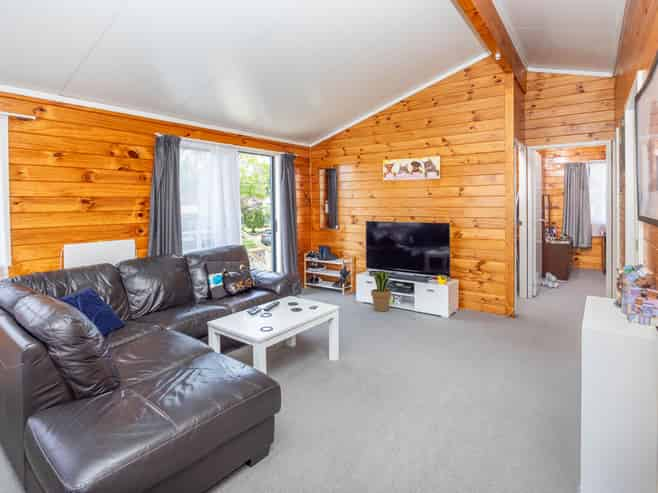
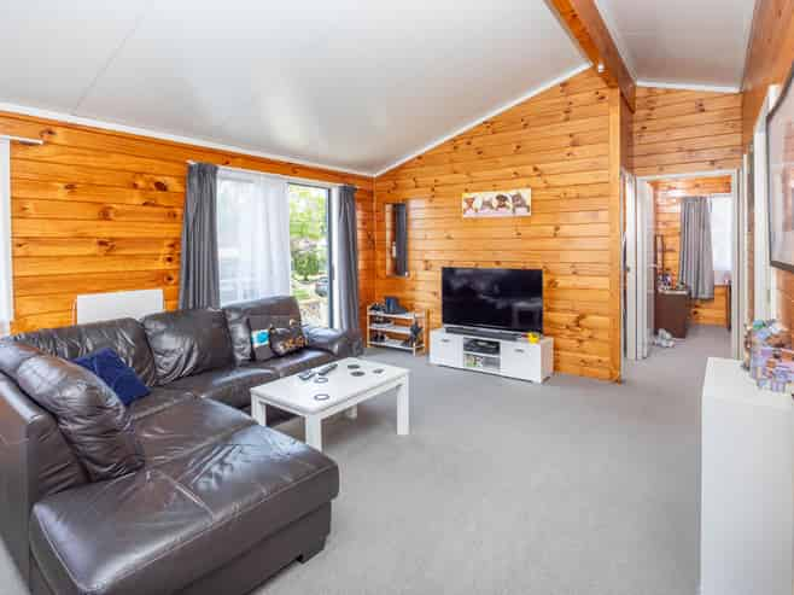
- potted plant (381, 290)
